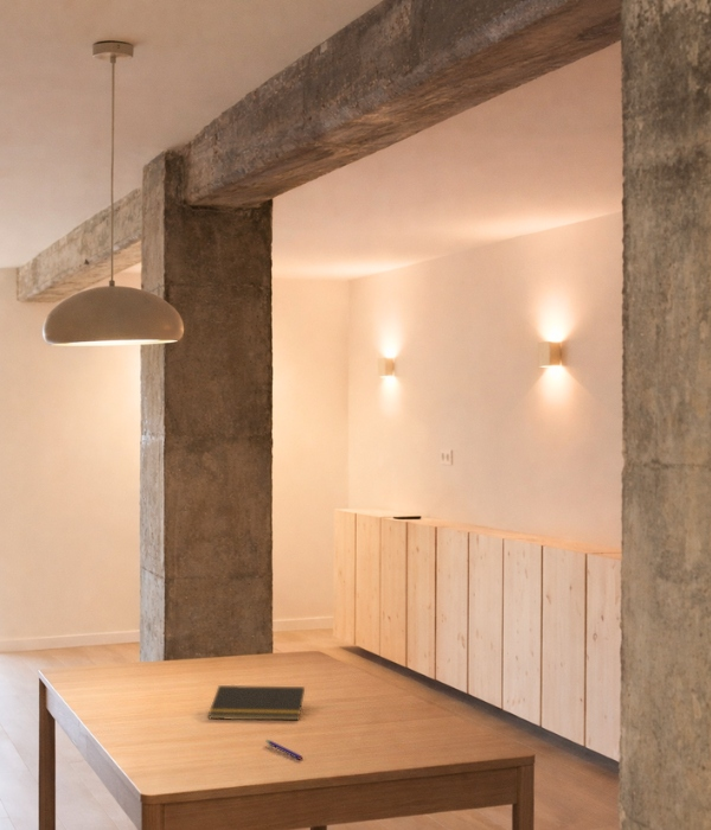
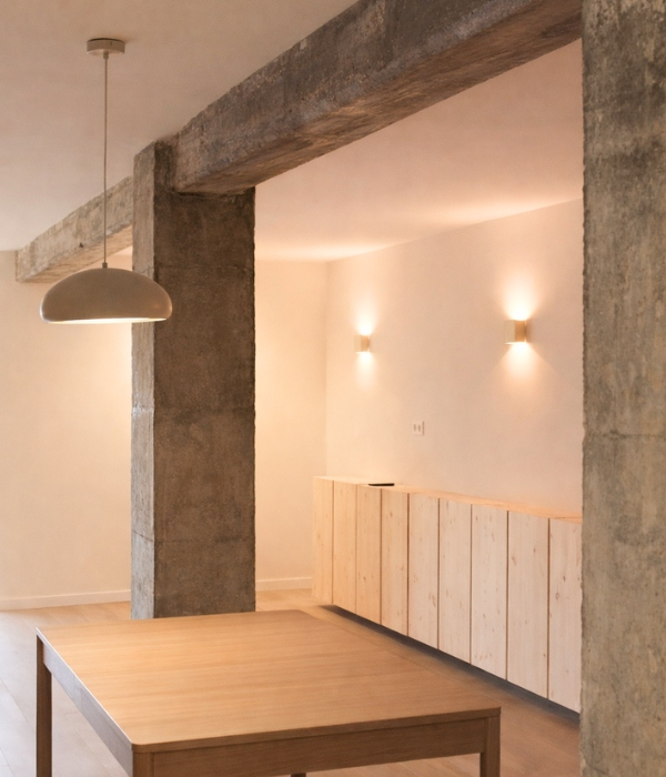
- pen (283, 748)
- notepad (257, 702)
